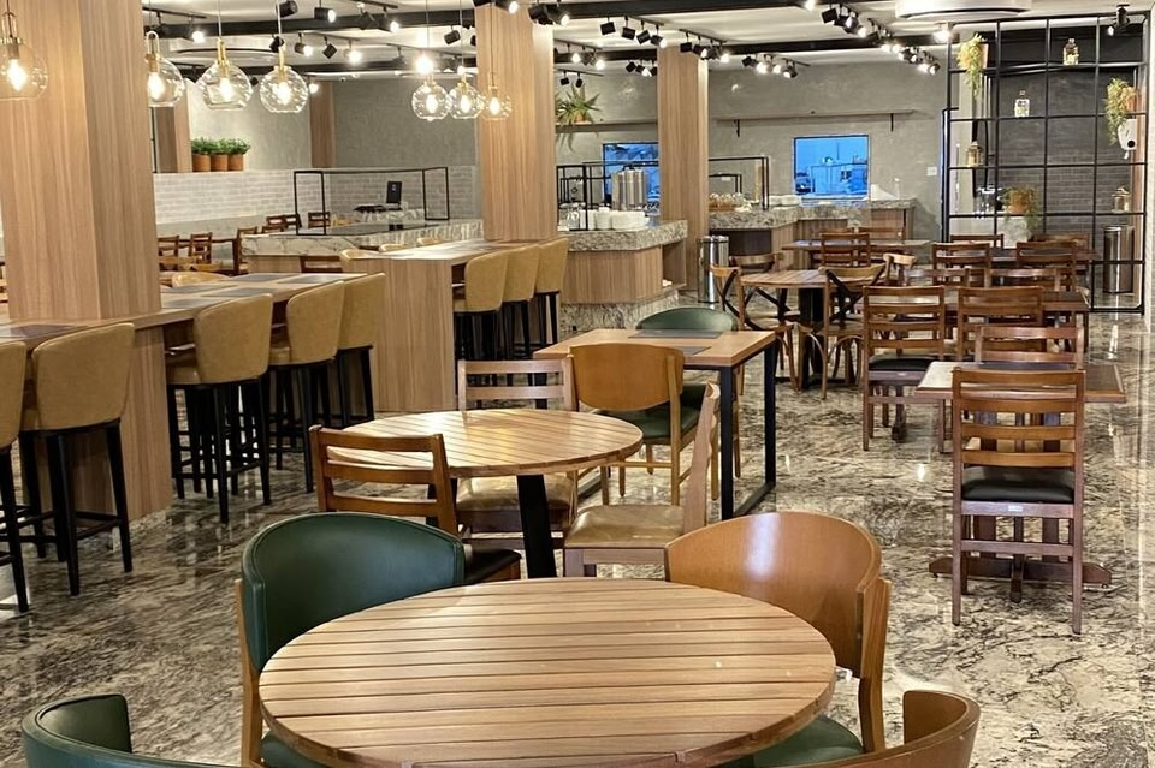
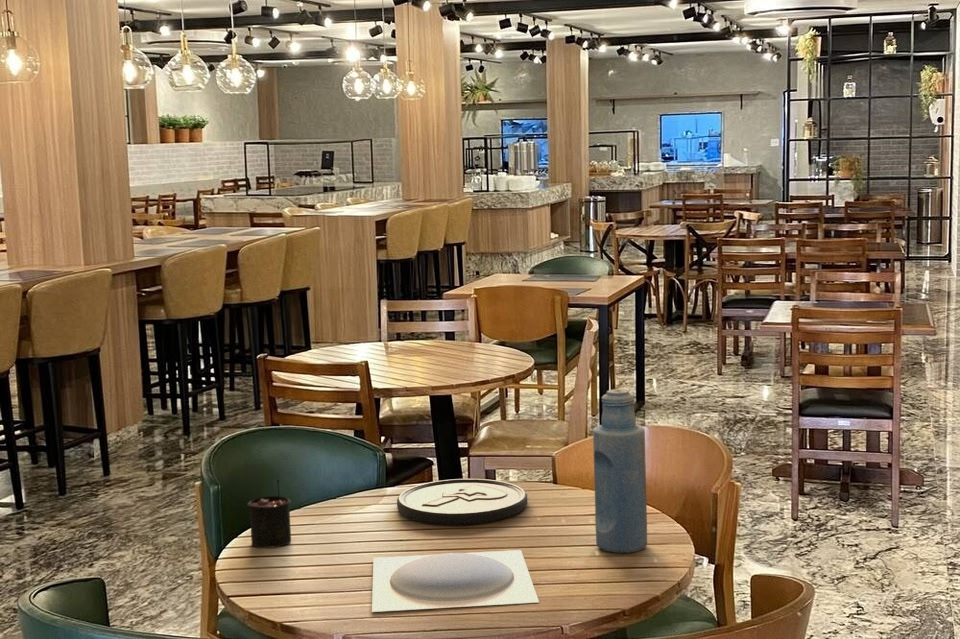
+ candle (269, 512)
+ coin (462, 500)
+ bottle (620, 468)
+ plate (451, 571)
